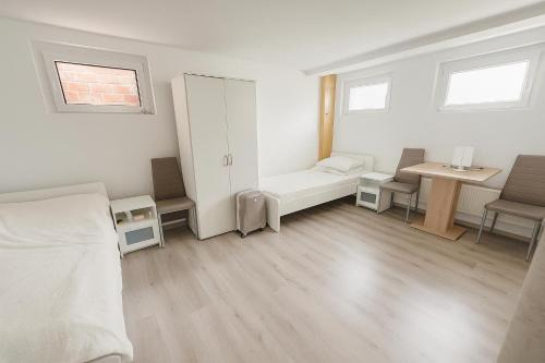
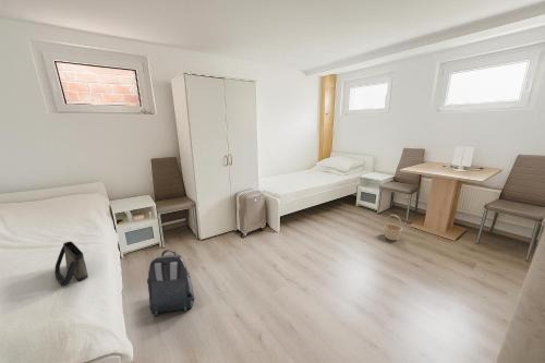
+ handbag (66, 263)
+ backpack (170, 279)
+ basket (392, 226)
